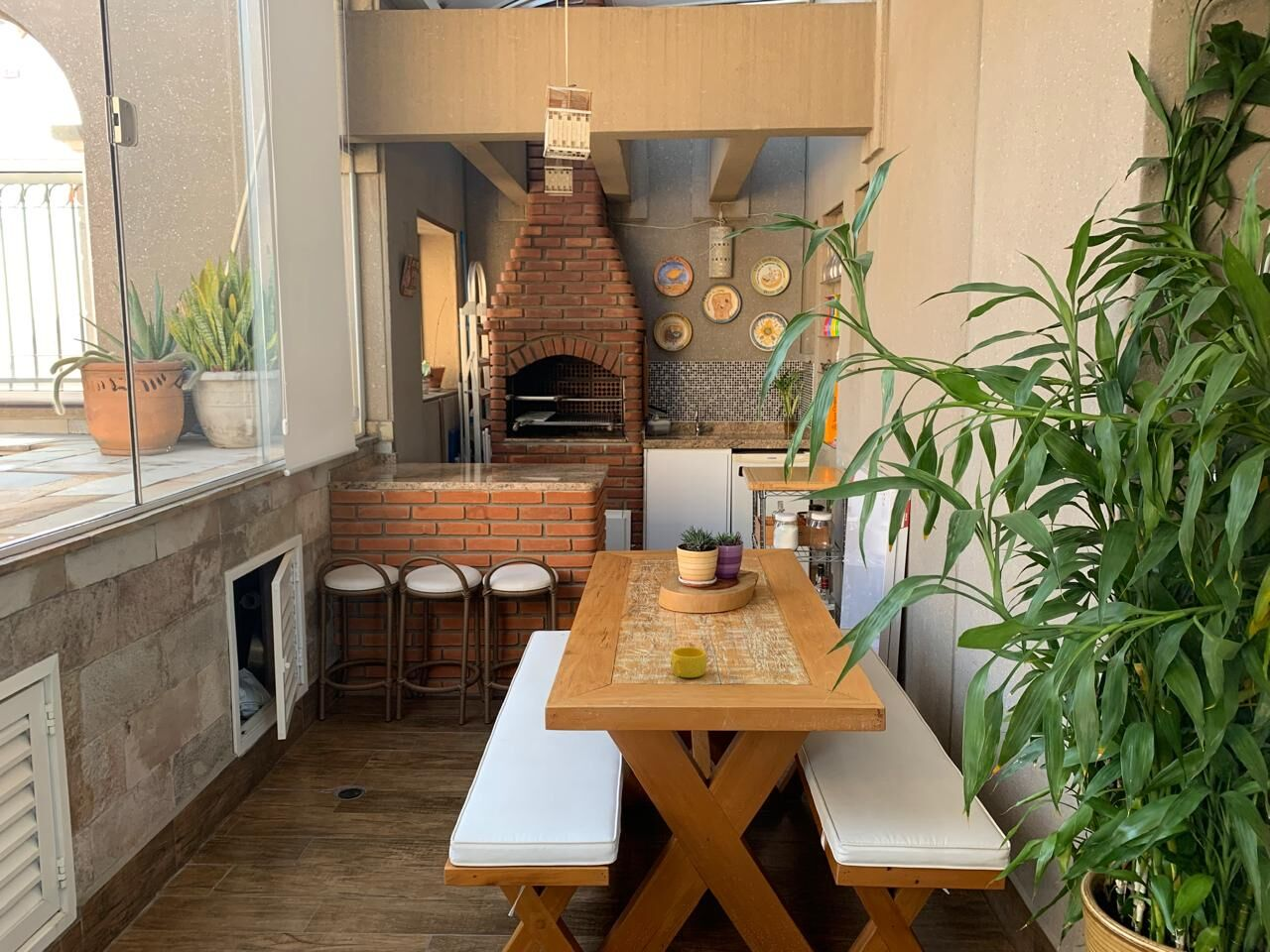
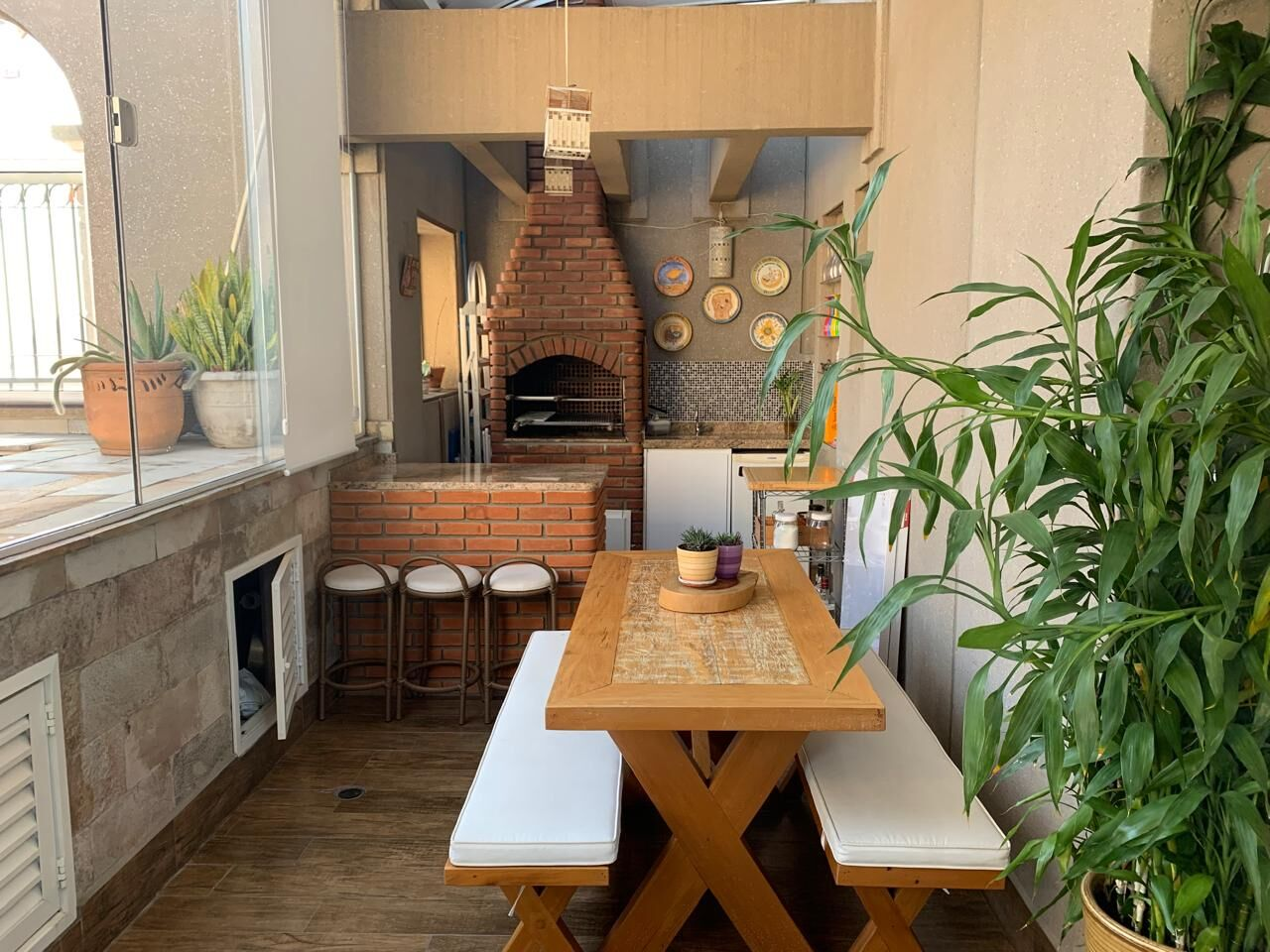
- cup (686, 663)
